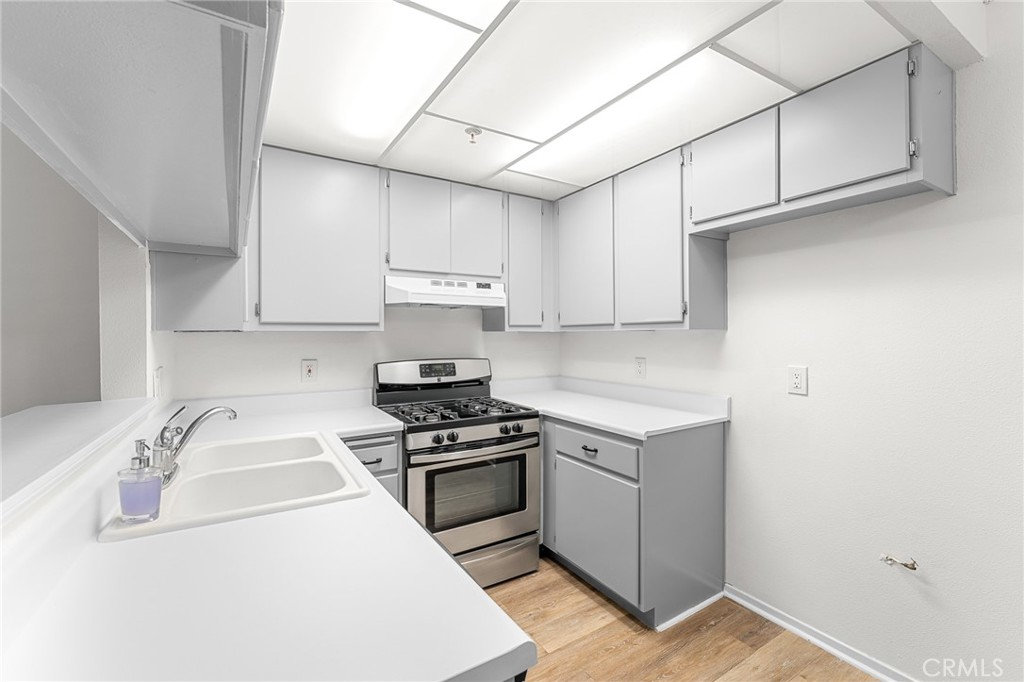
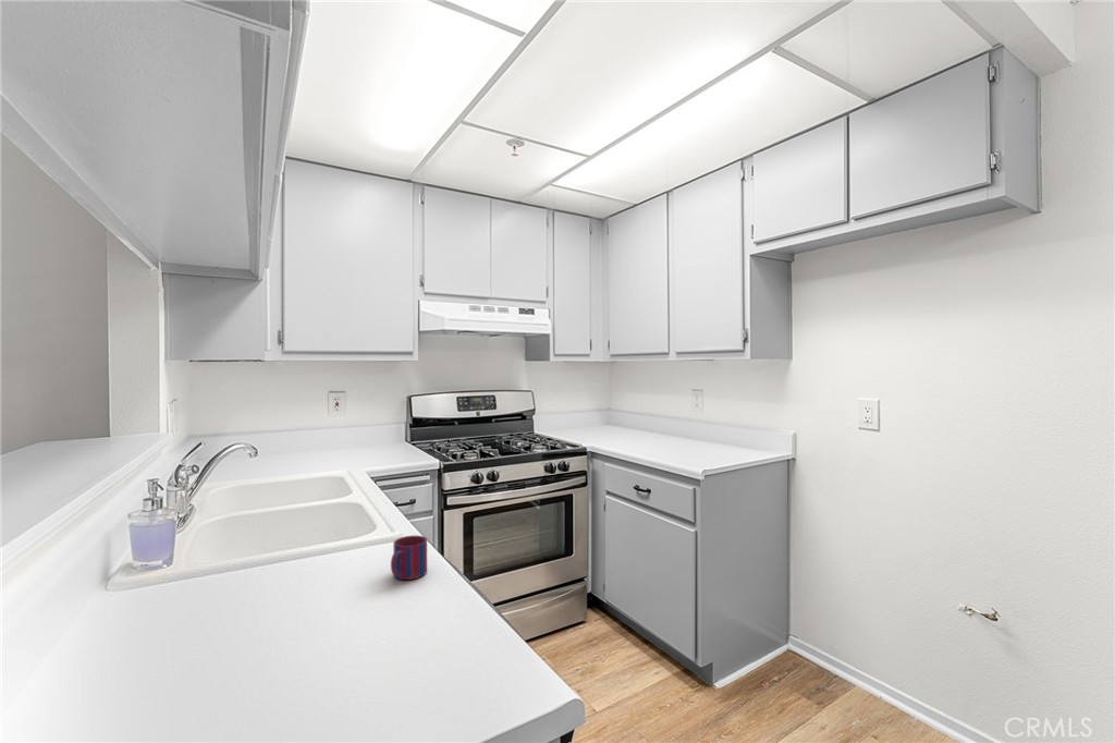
+ mug (405, 559)
